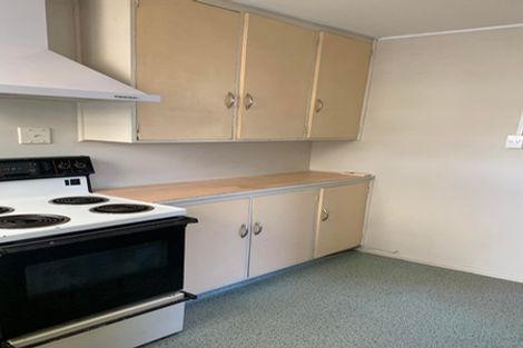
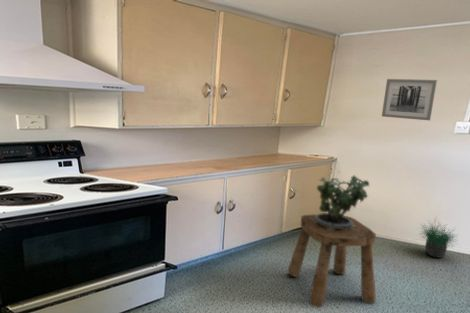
+ potted plant (438, 235)
+ stool (334, 256)
+ potted plant (340, 198)
+ wall art (408, 99)
